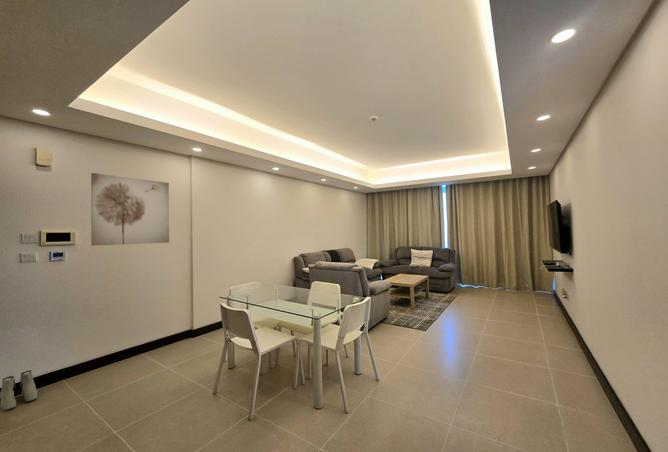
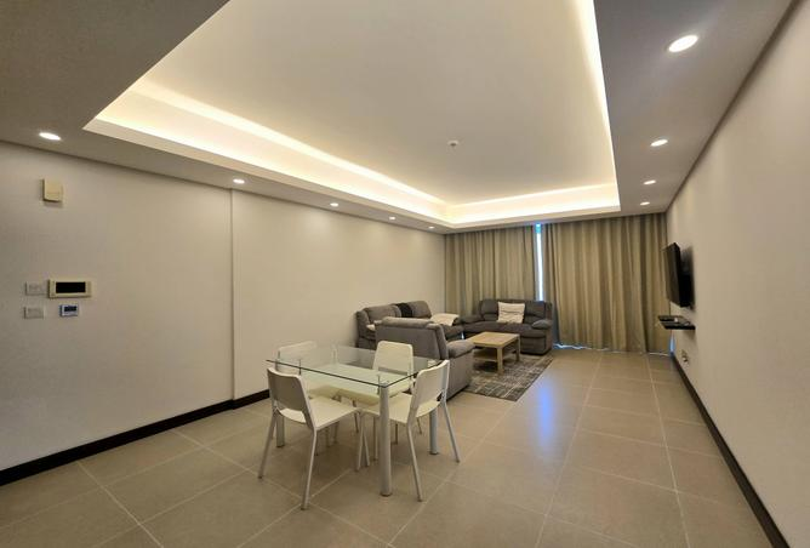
- wall art (133, 211)
- boots (20, 386)
